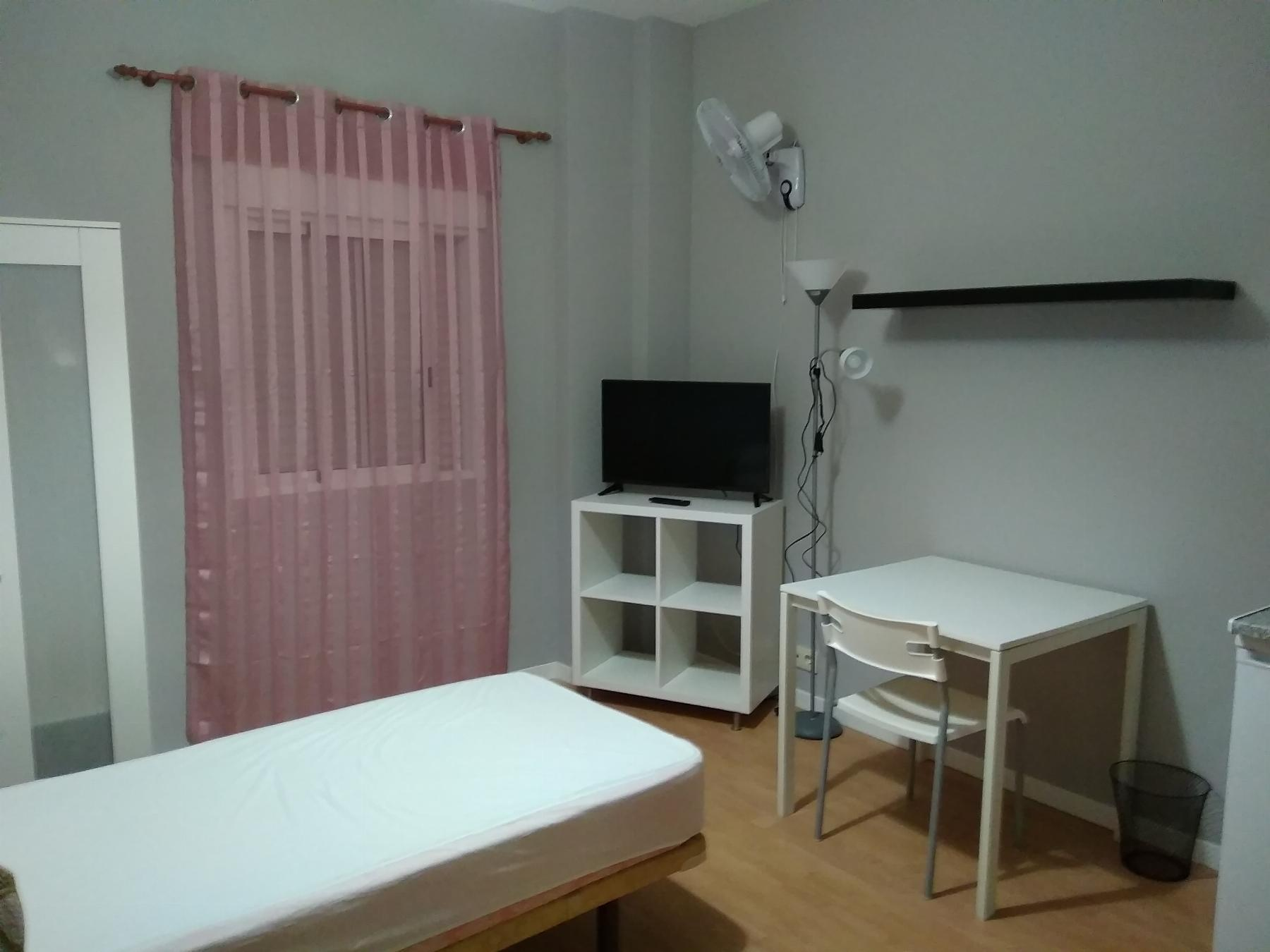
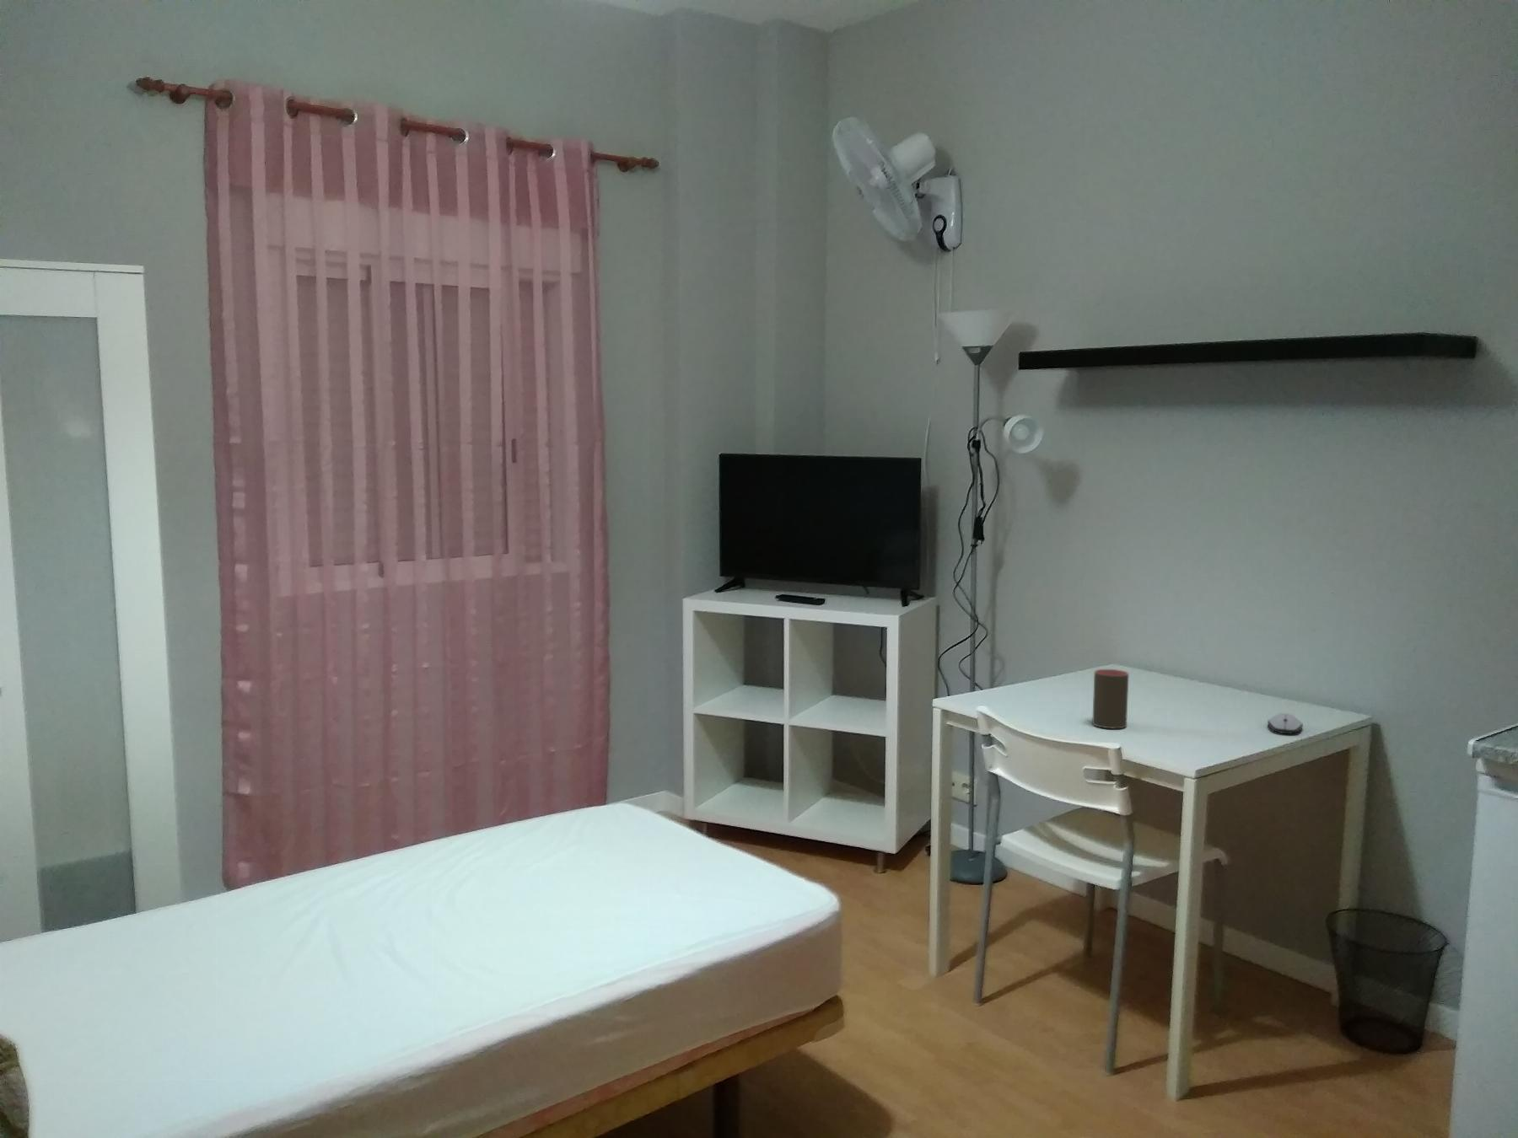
+ computer mouse (1285, 721)
+ cup (1110, 698)
